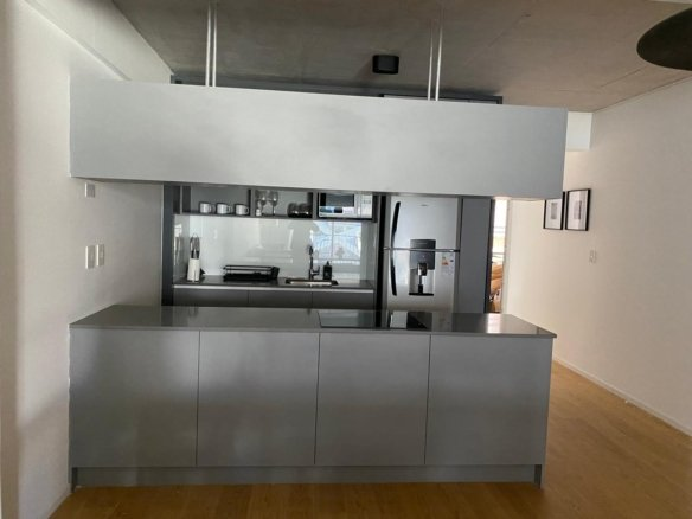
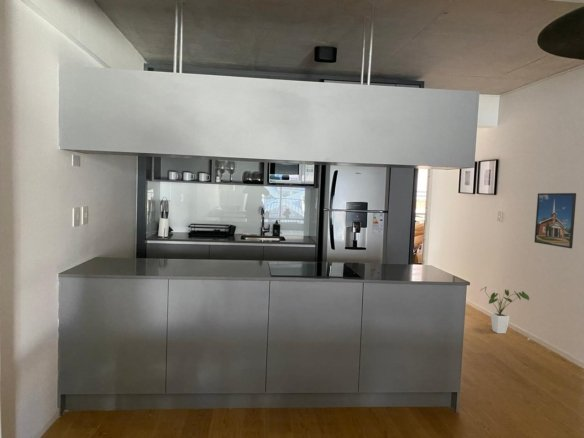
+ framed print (554, 219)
+ house plant (502, 310)
